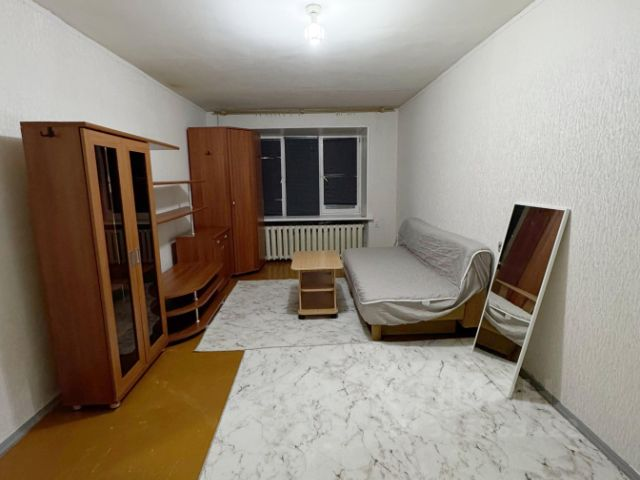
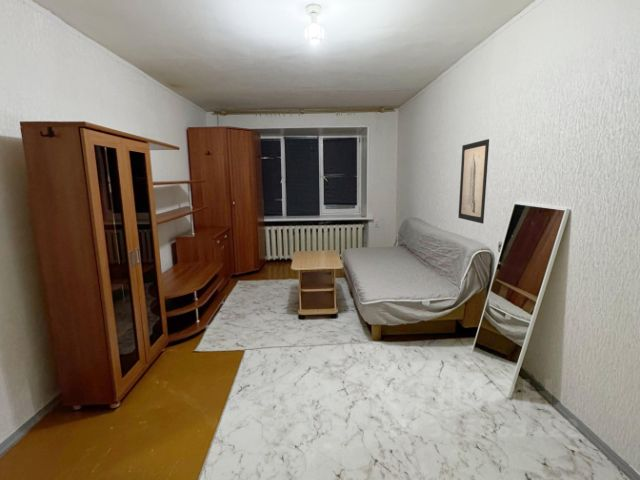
+ wall art (472, 182)
